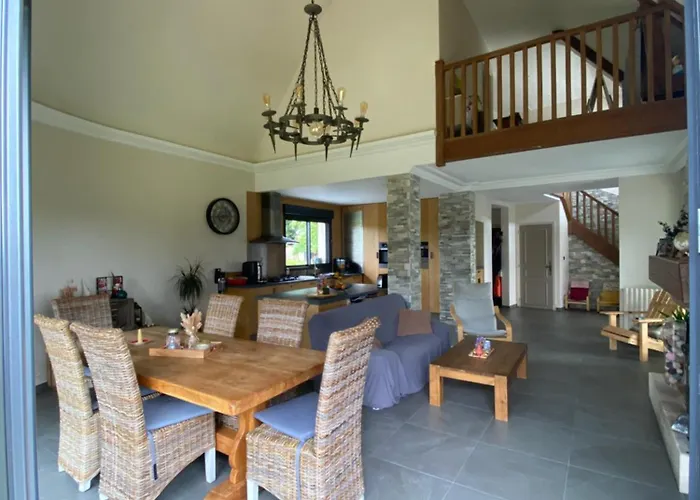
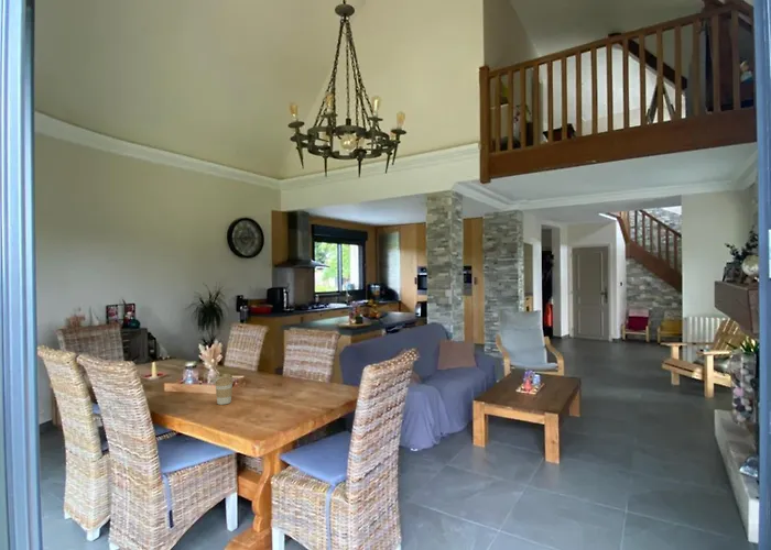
+ coffee cup (224, 391)
